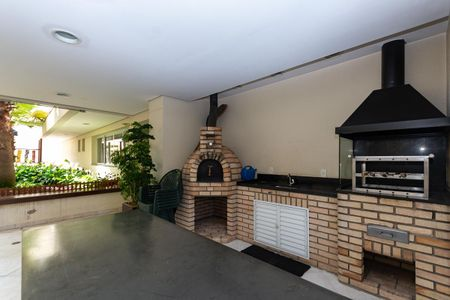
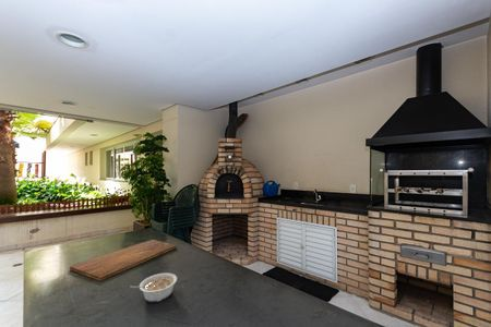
+ legume (157, 287)
+ cutting board (130, 255)
